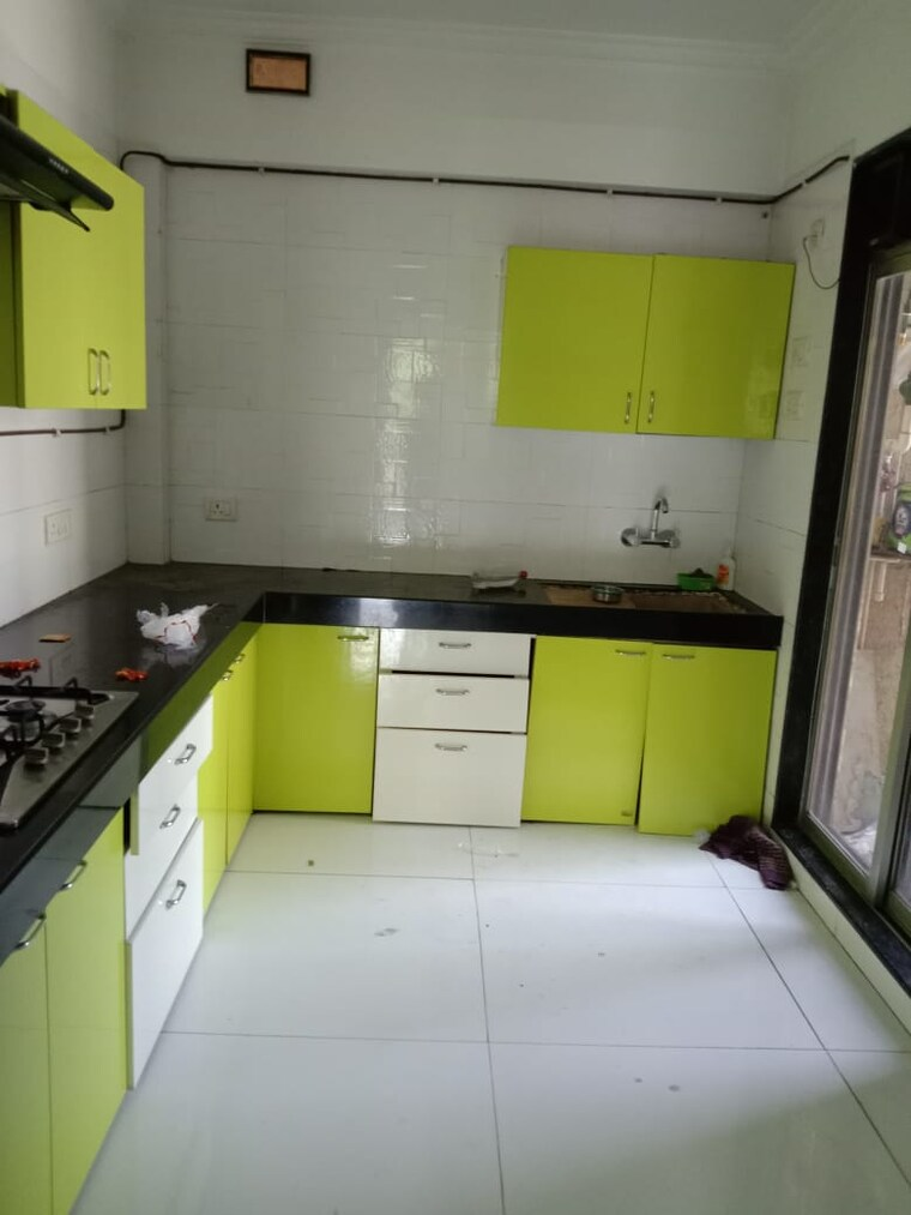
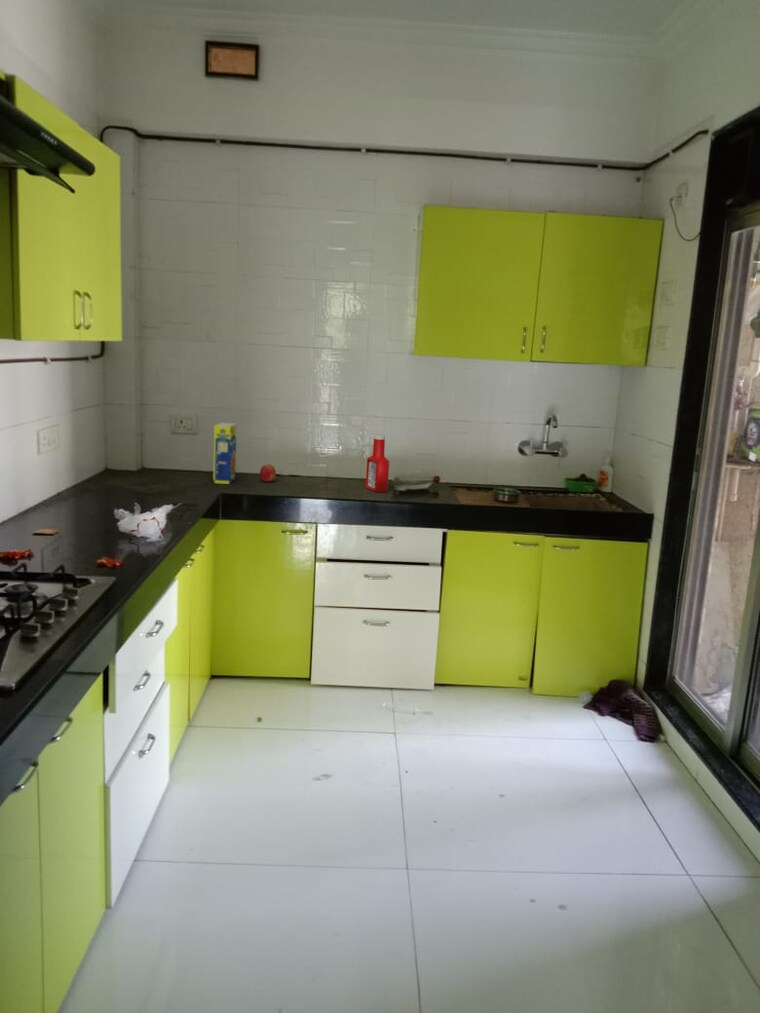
+ fruit (267, 473)
+ legume (225, 452)
+ soap bottle (378, 462)
